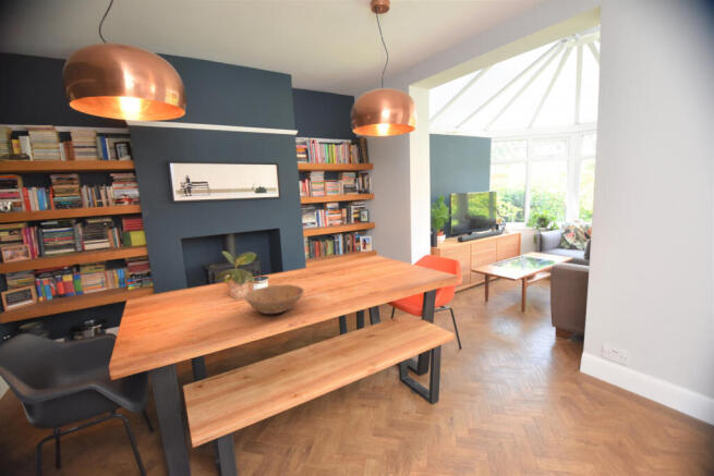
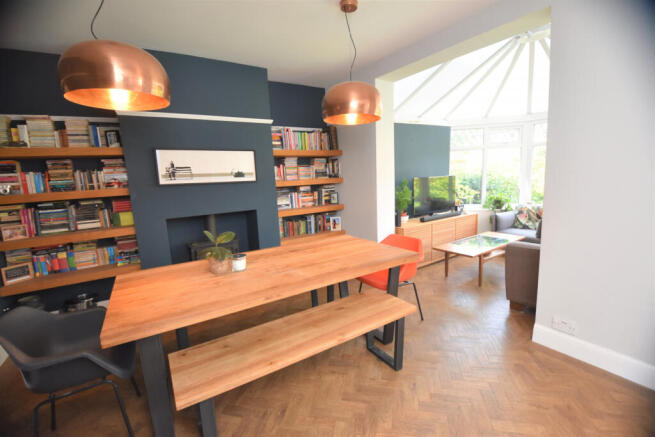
- bowl (275, 301)
